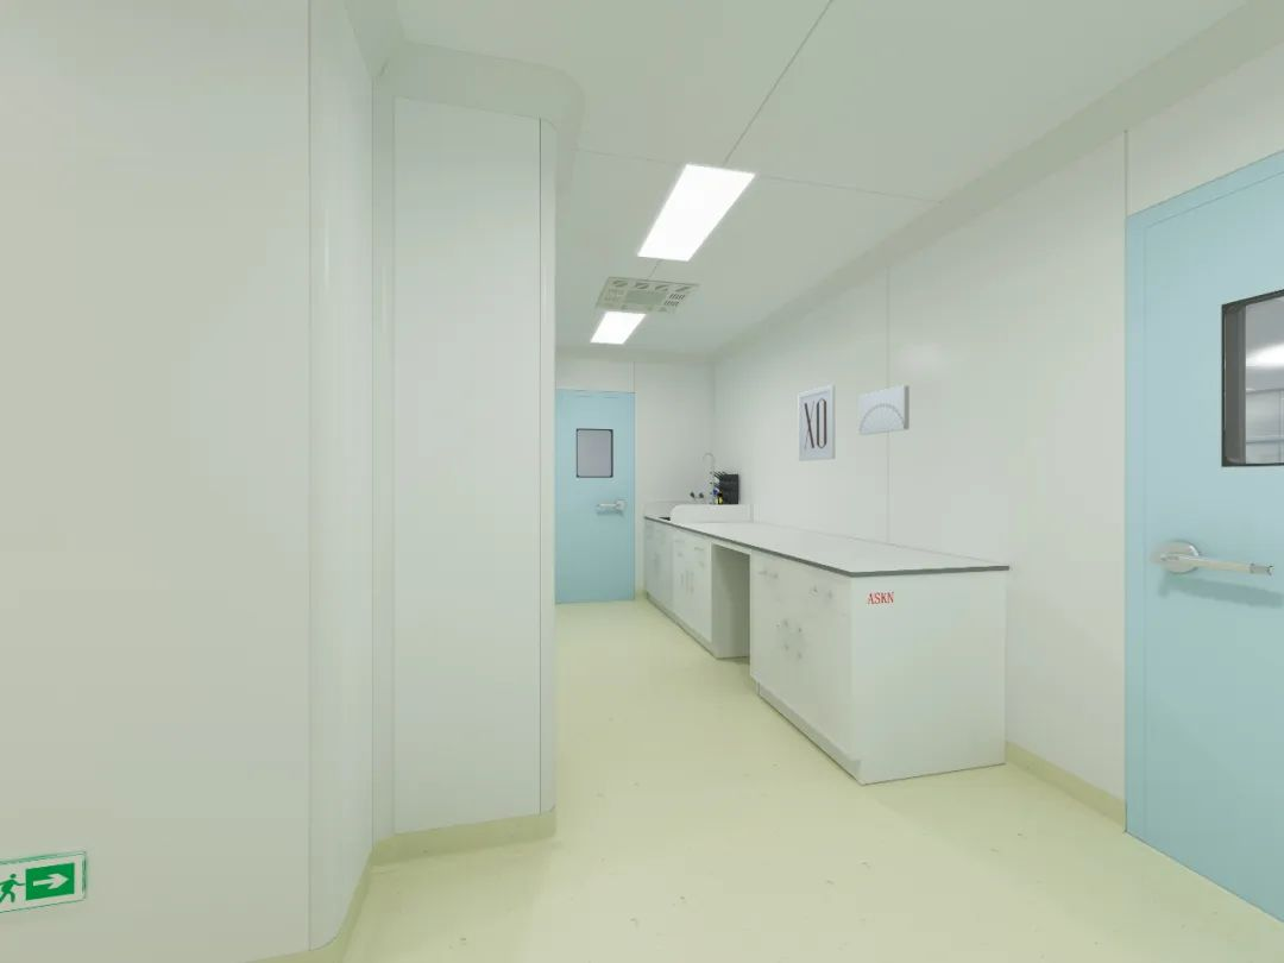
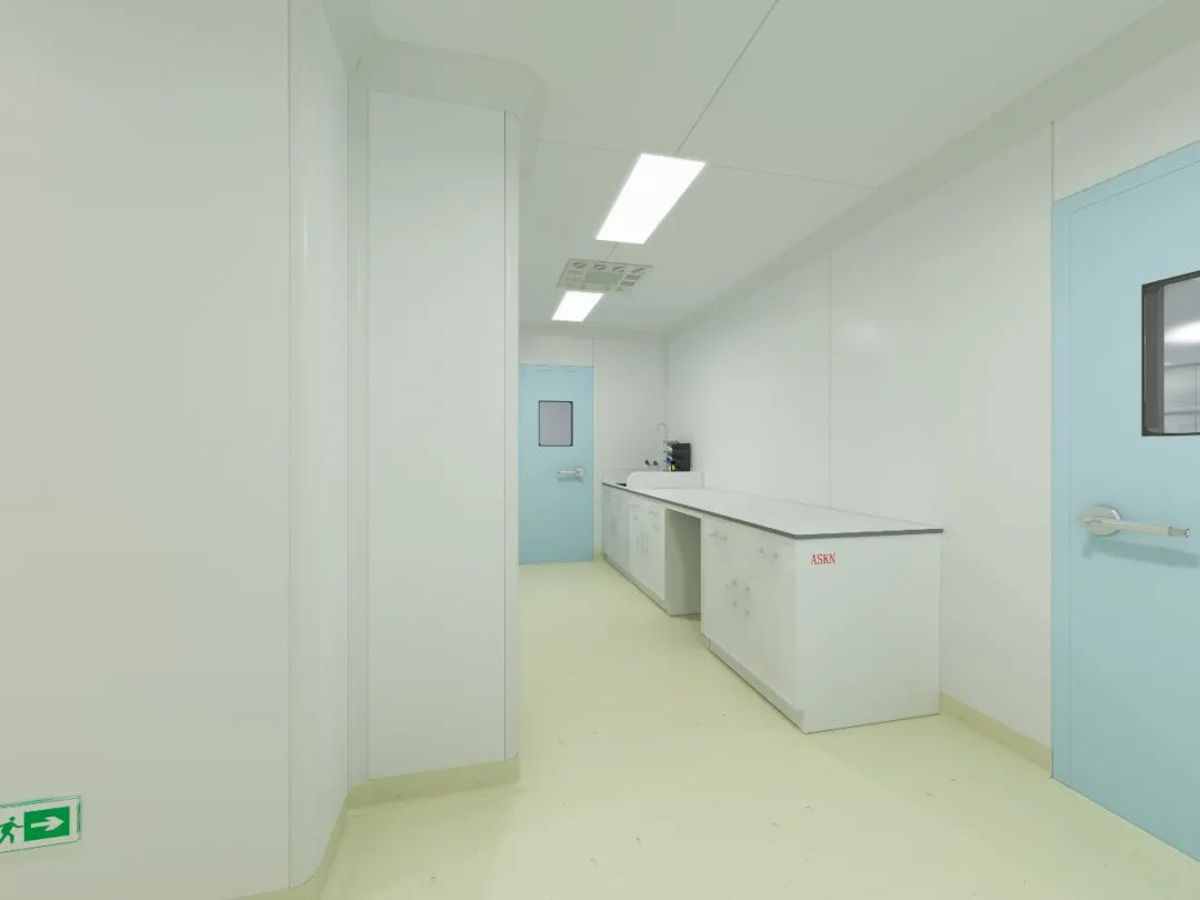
- wall art (816, 424)
- wall art (882, 411)
